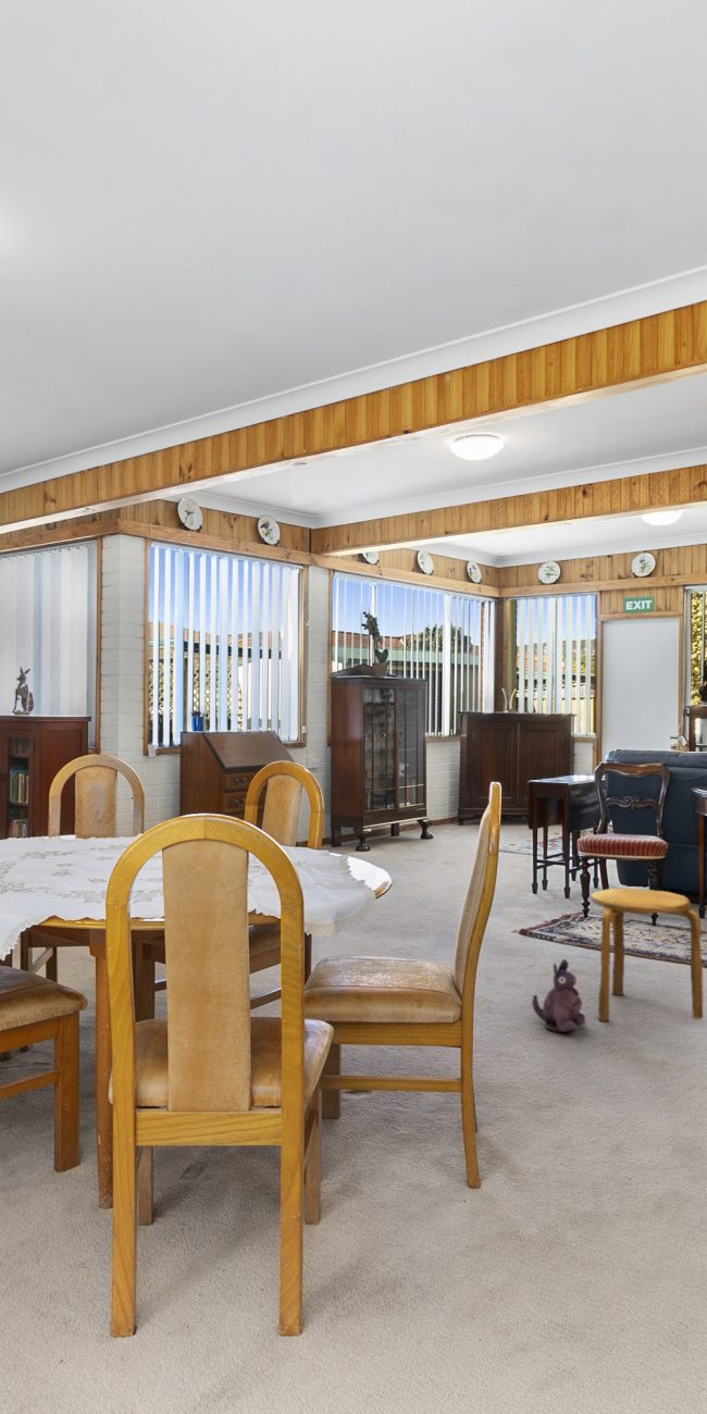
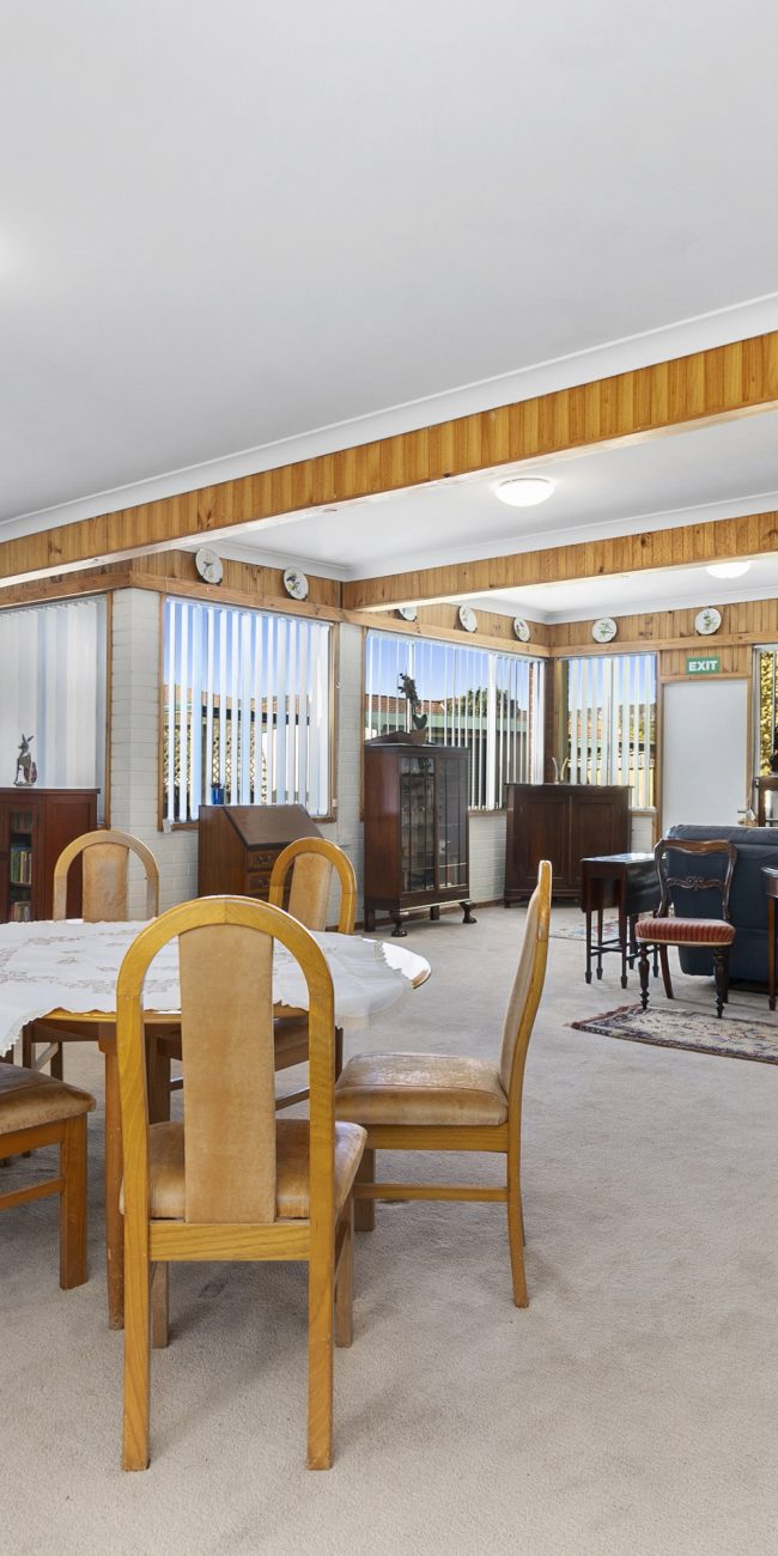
- plush toy (555, 992)
- stool (623, 952)
